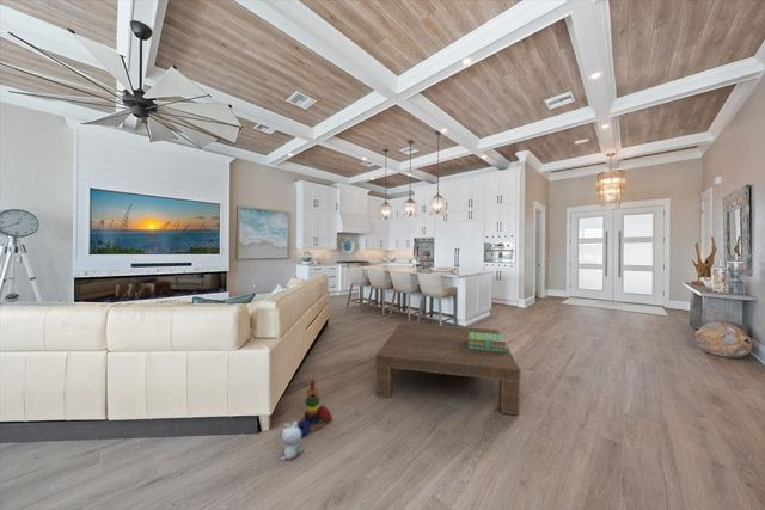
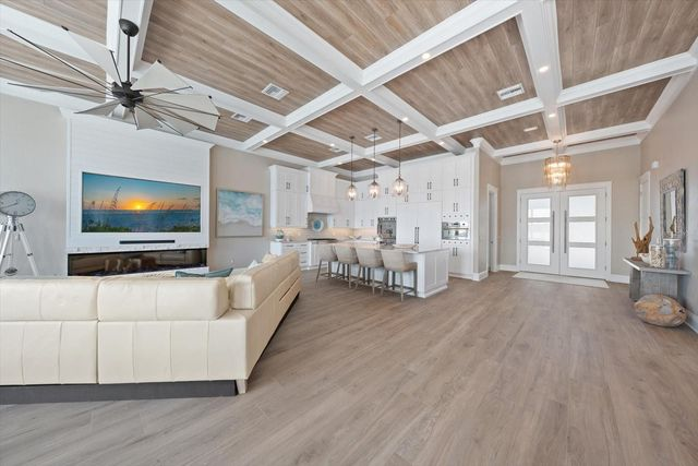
- stacking toy (313, 403)
- plush toy (292, 437)
- coffee table (445, 357)
- stack of books (485, 340)
